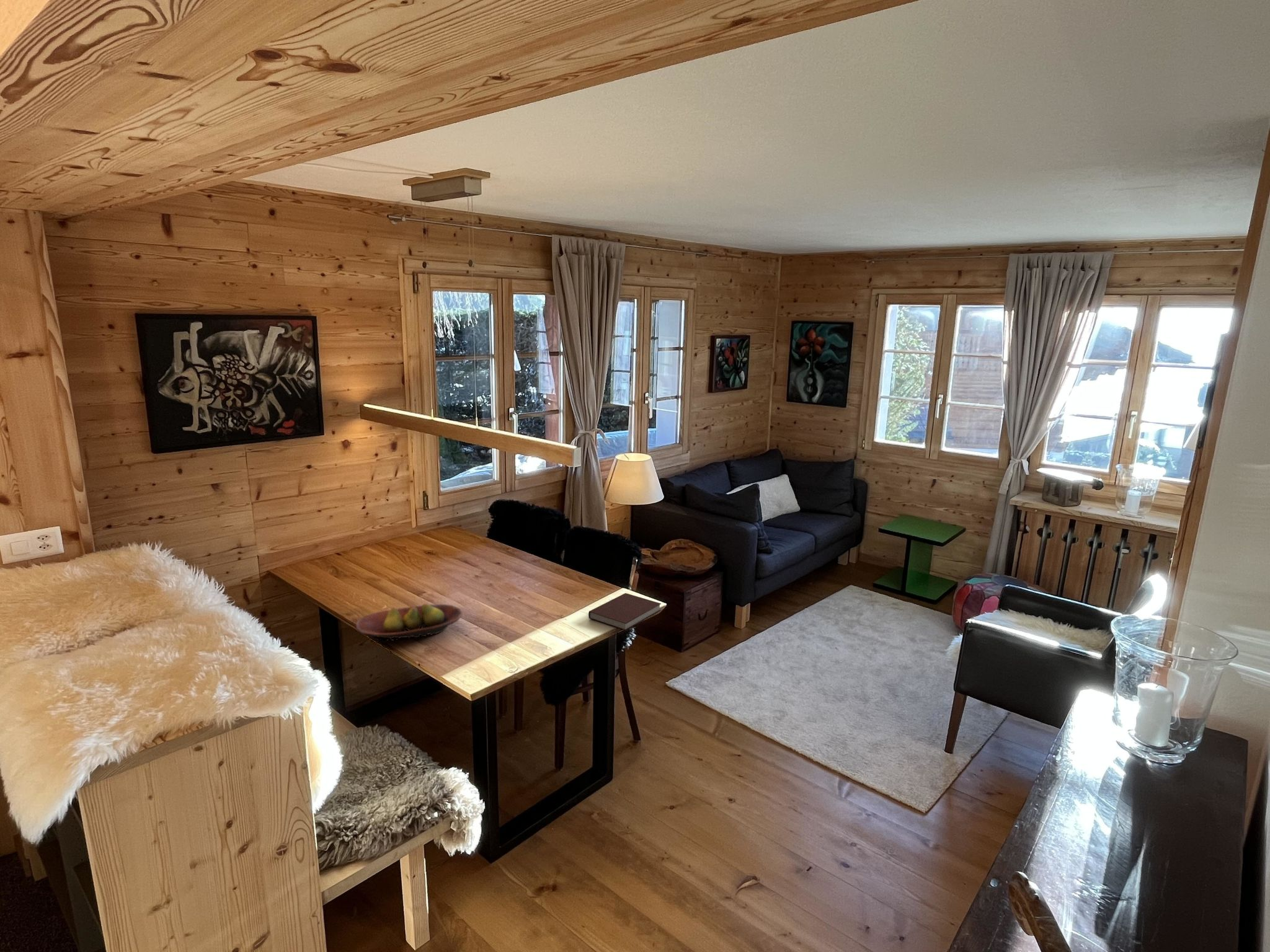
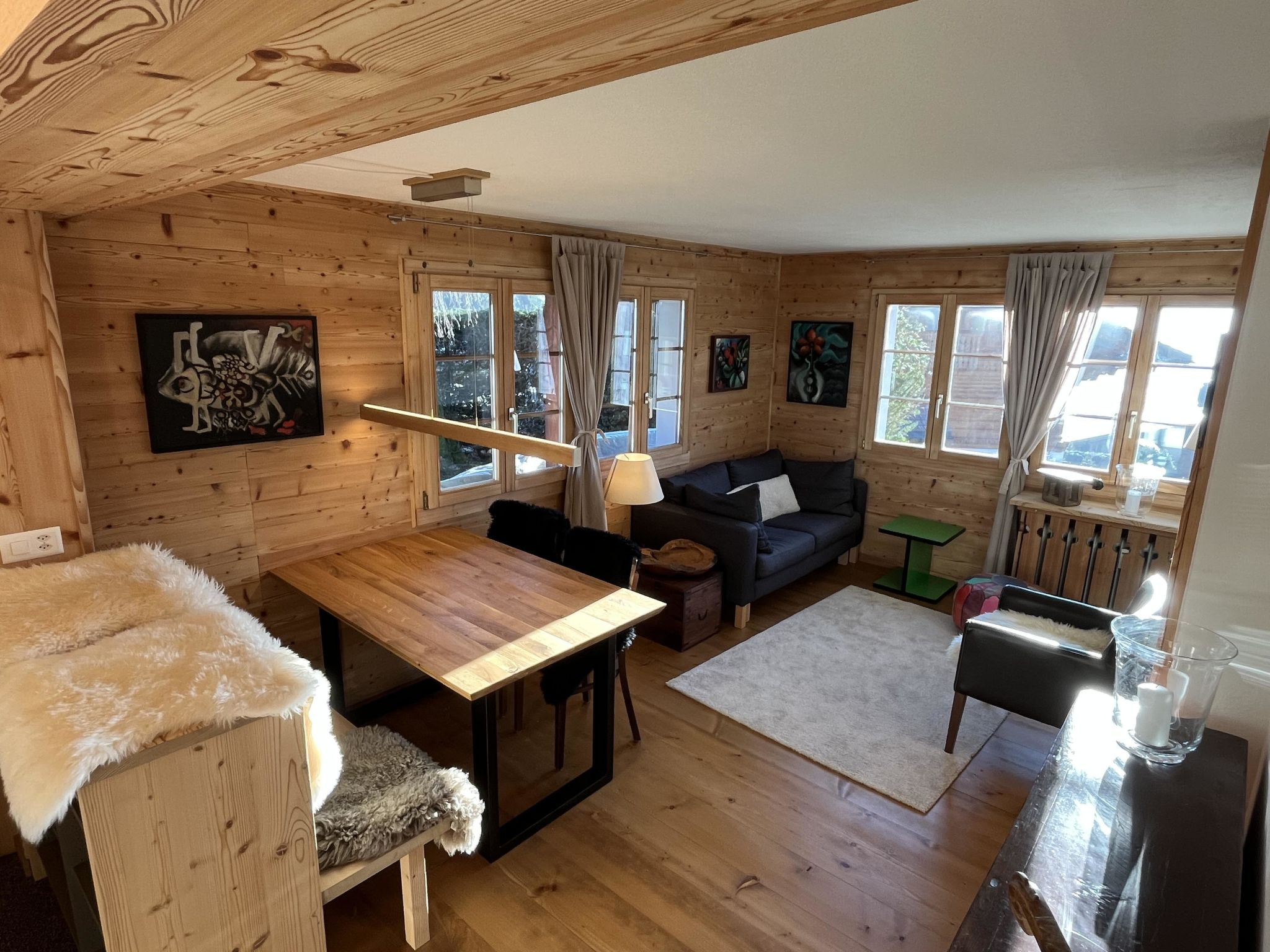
- notebook (625, 610)
- fruit bowl (410, 619)
